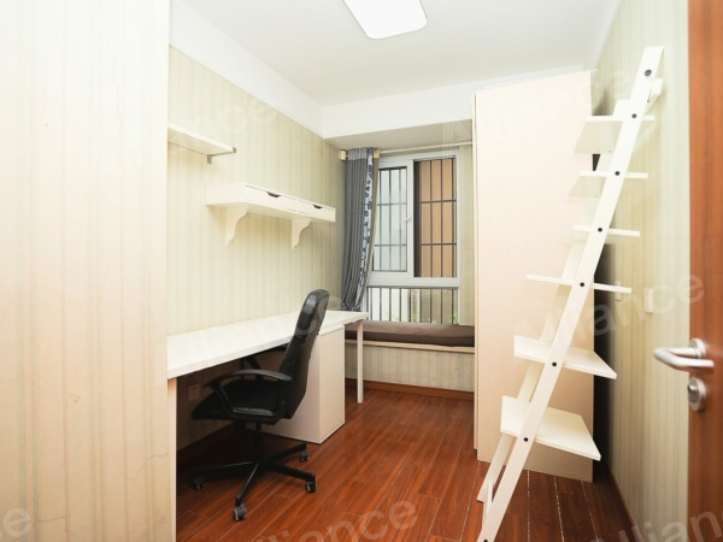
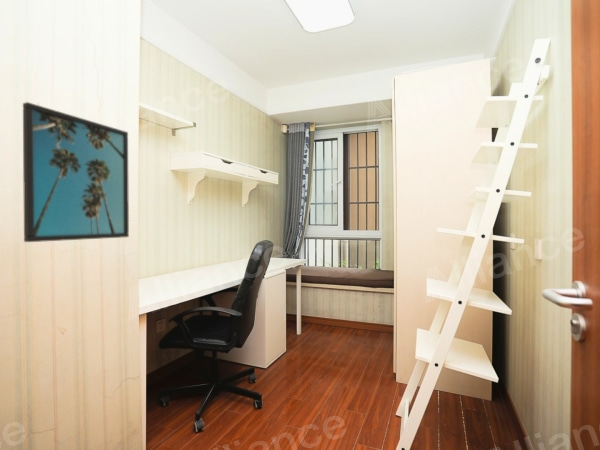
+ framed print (83, 179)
